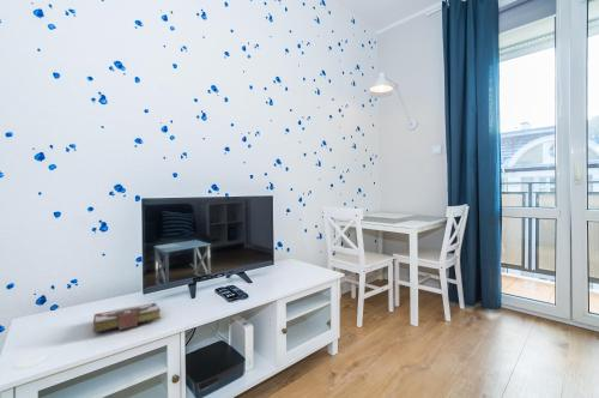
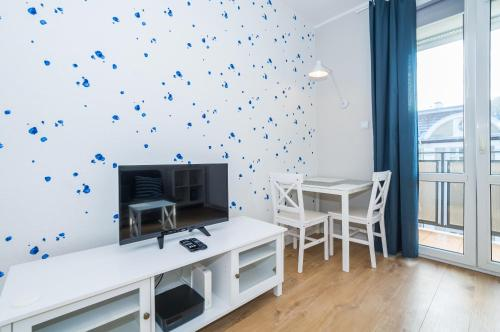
- book (127, 315)
